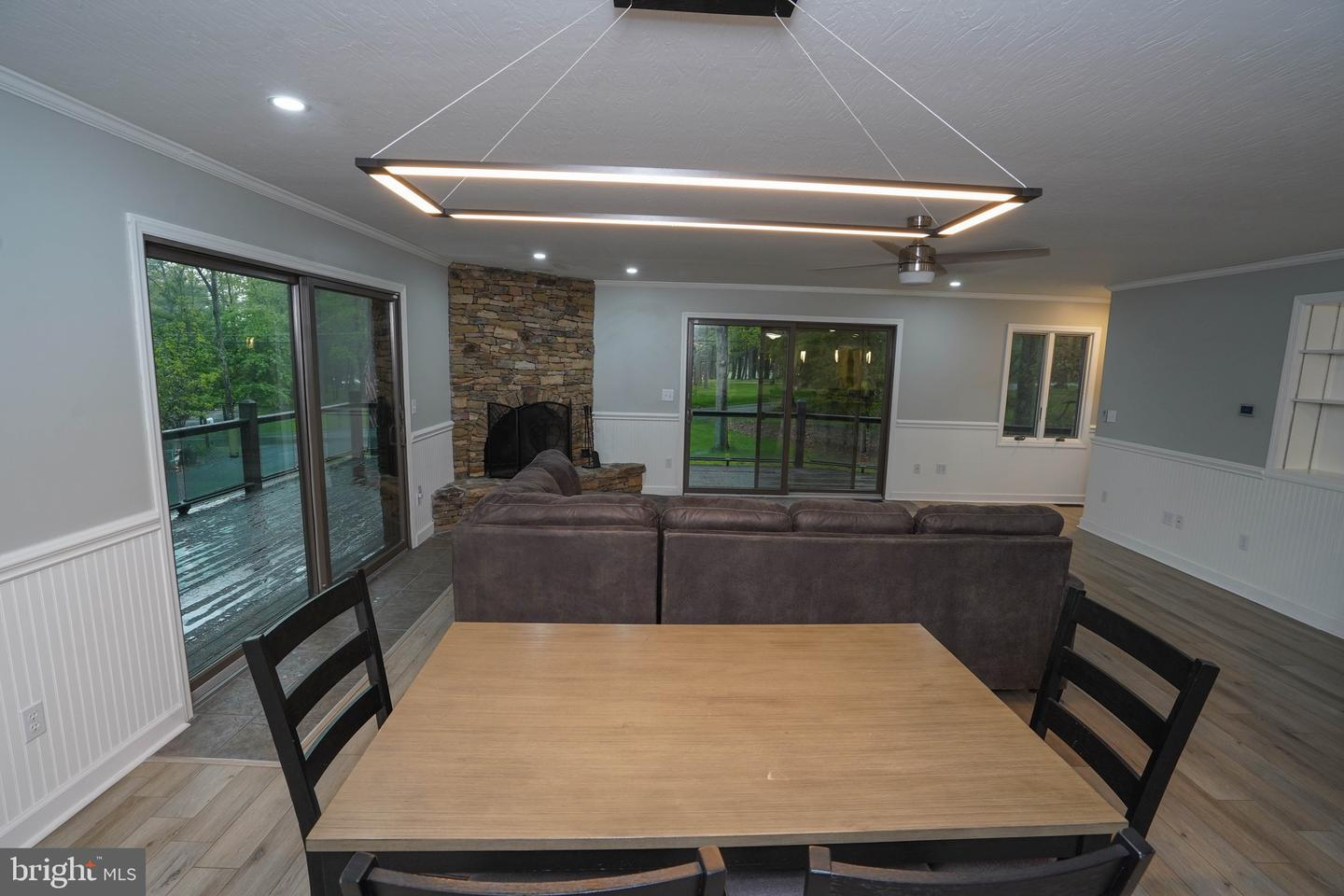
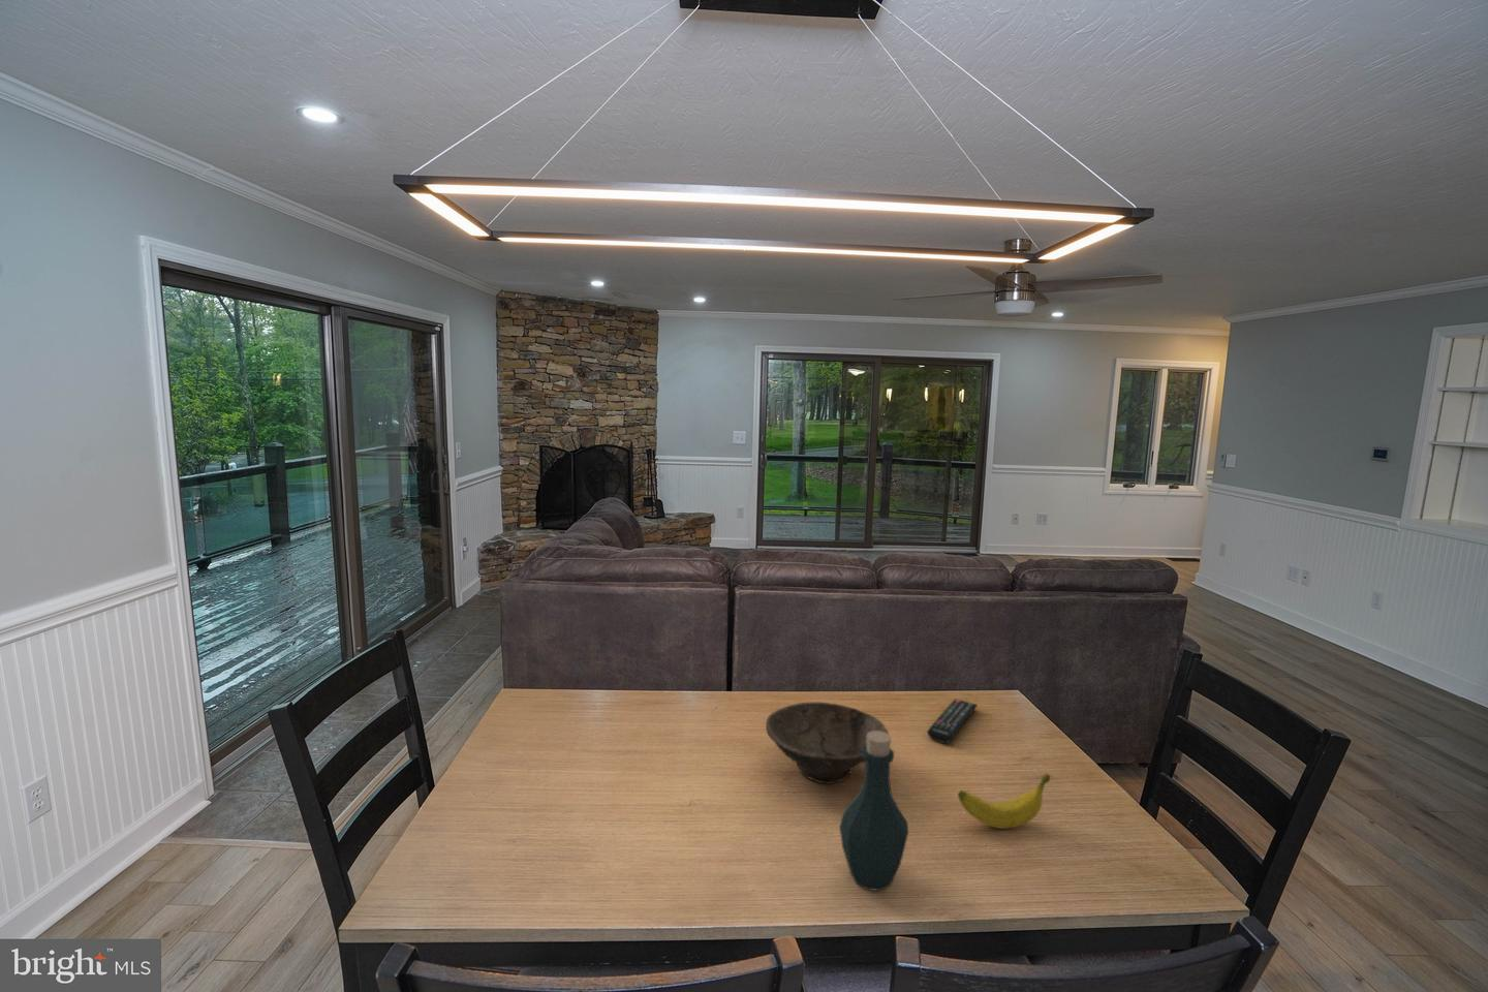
+ remote control (953, 720)
+ bottle (875, 807)
+ bowl (826, 747)
+ banana (1004, 802)
